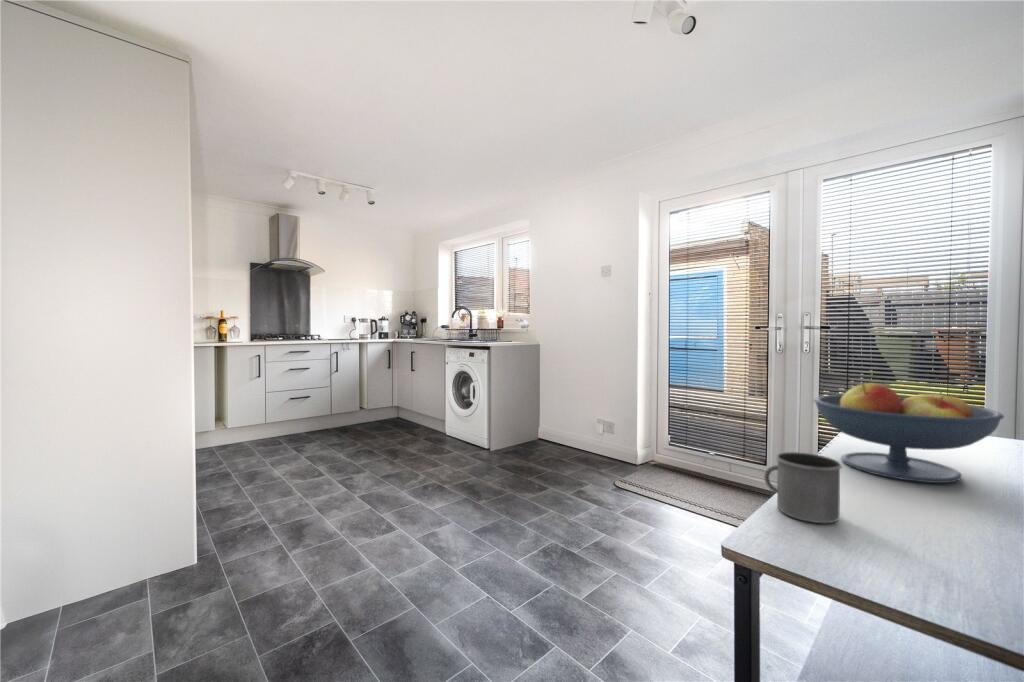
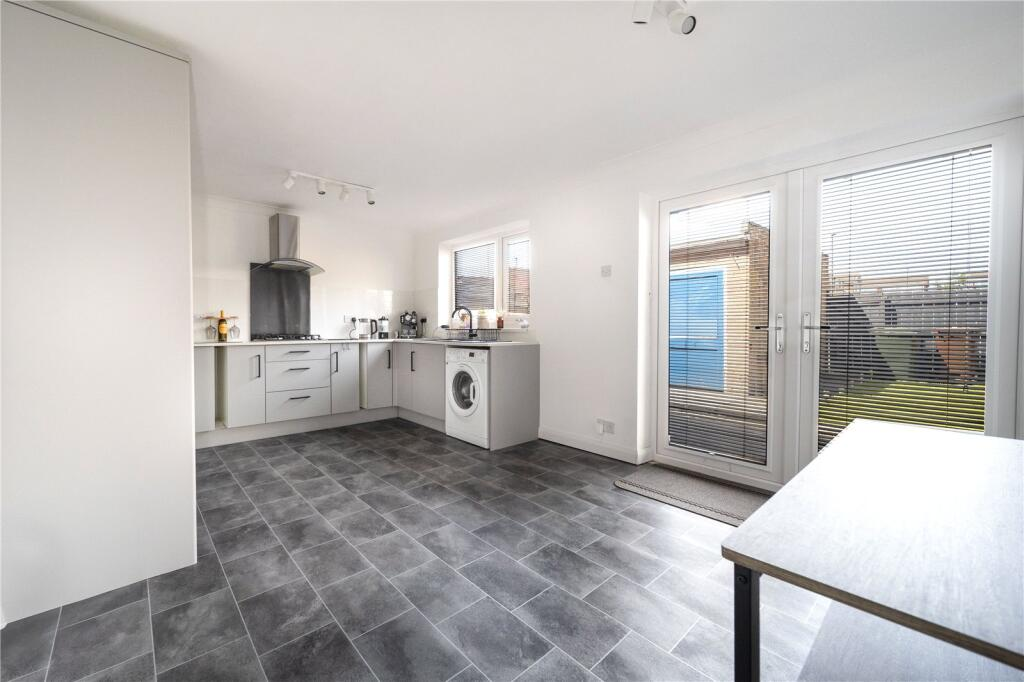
- mug (799, 484)
- fruit bowl (898, 425)
